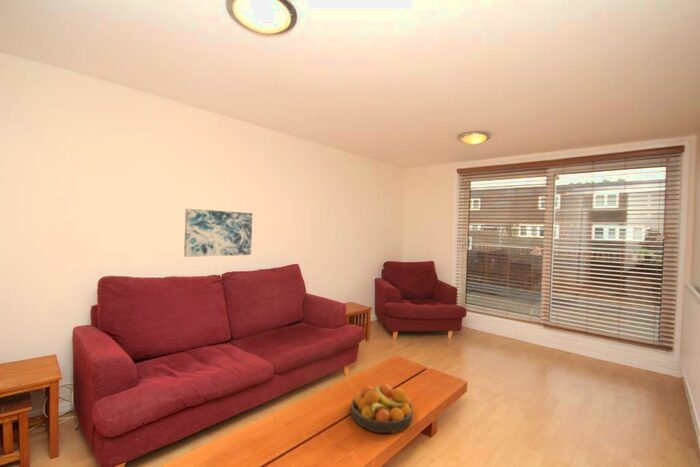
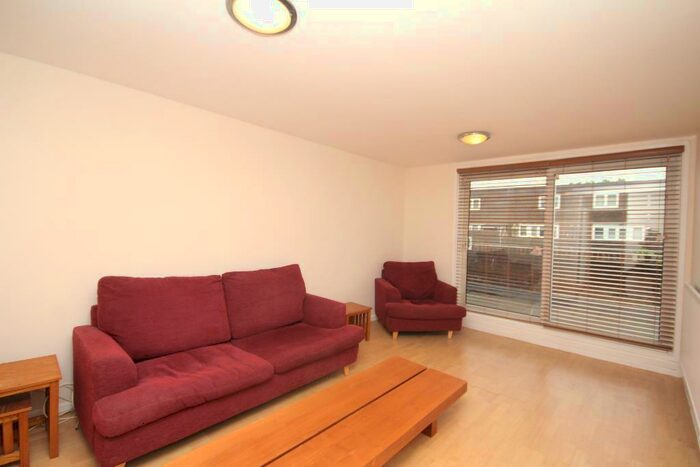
- fruit bowl (382, 401)
- wall art (220, 233)
